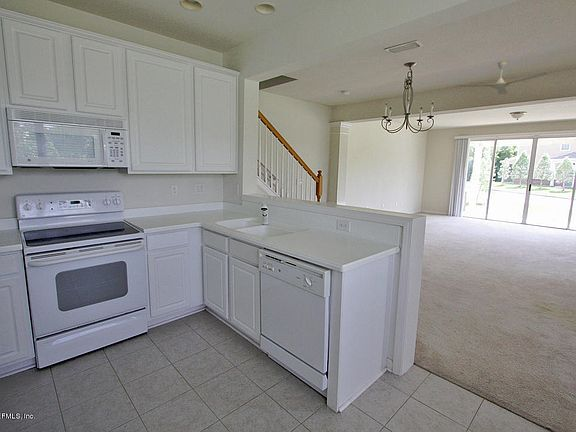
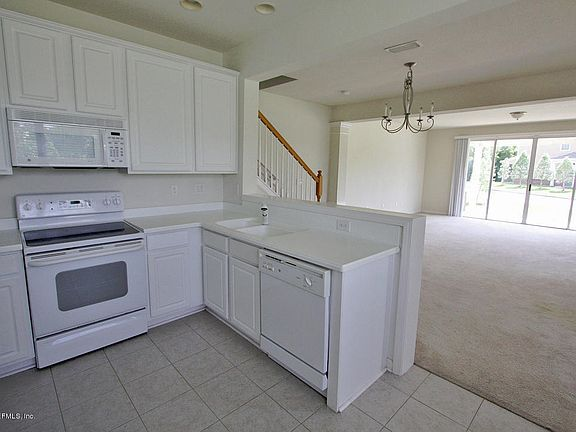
- ceiling fan (499, 78)
